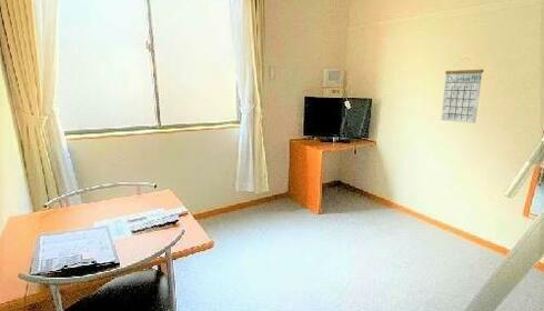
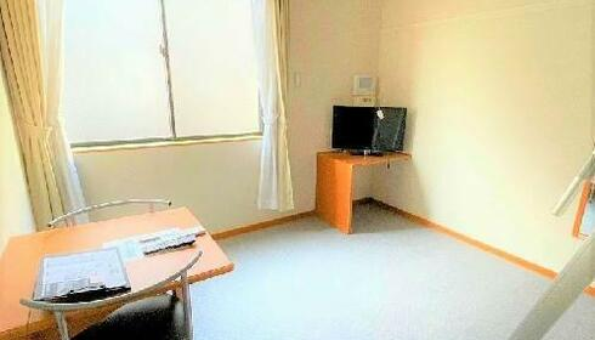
- calendar (461, 90)
